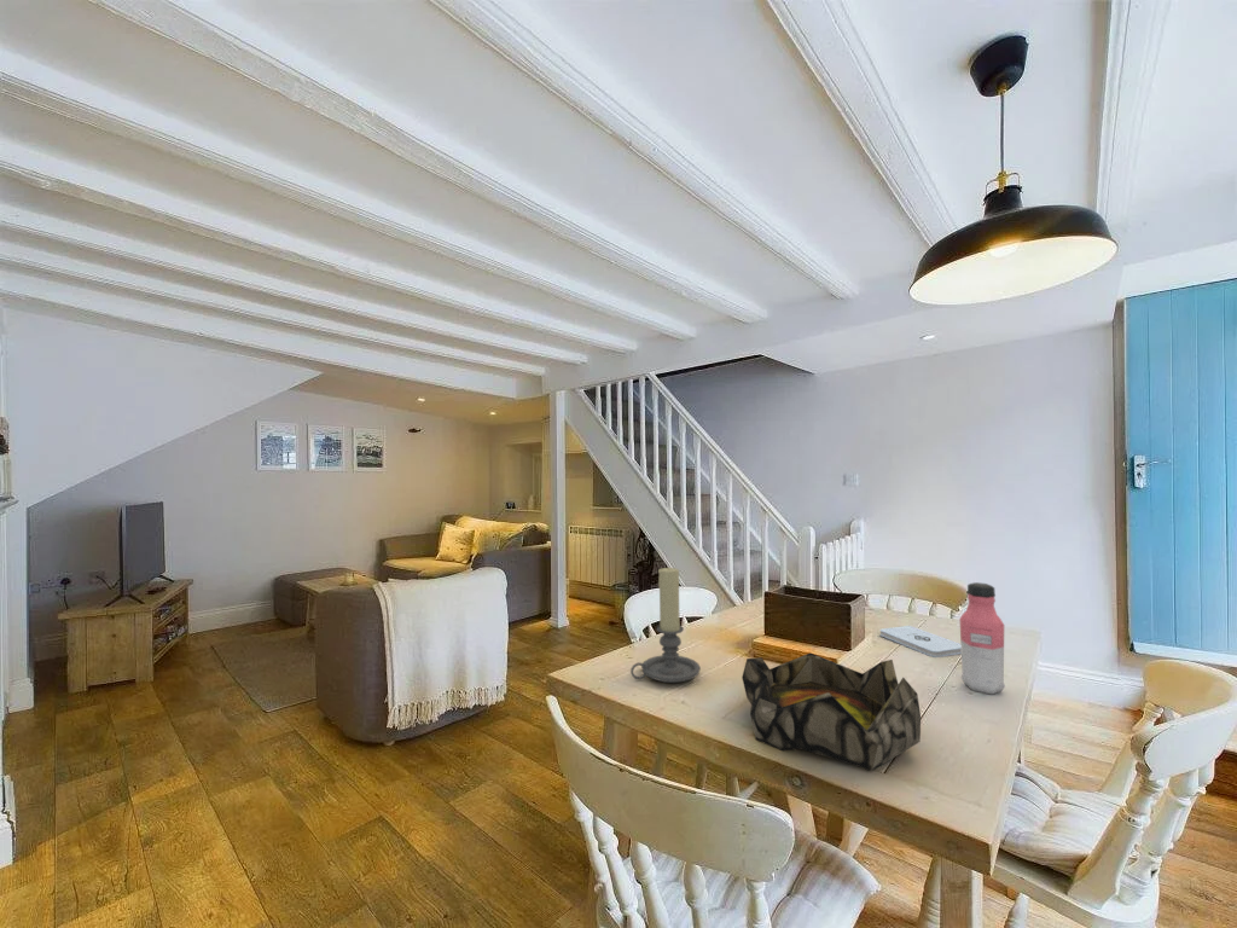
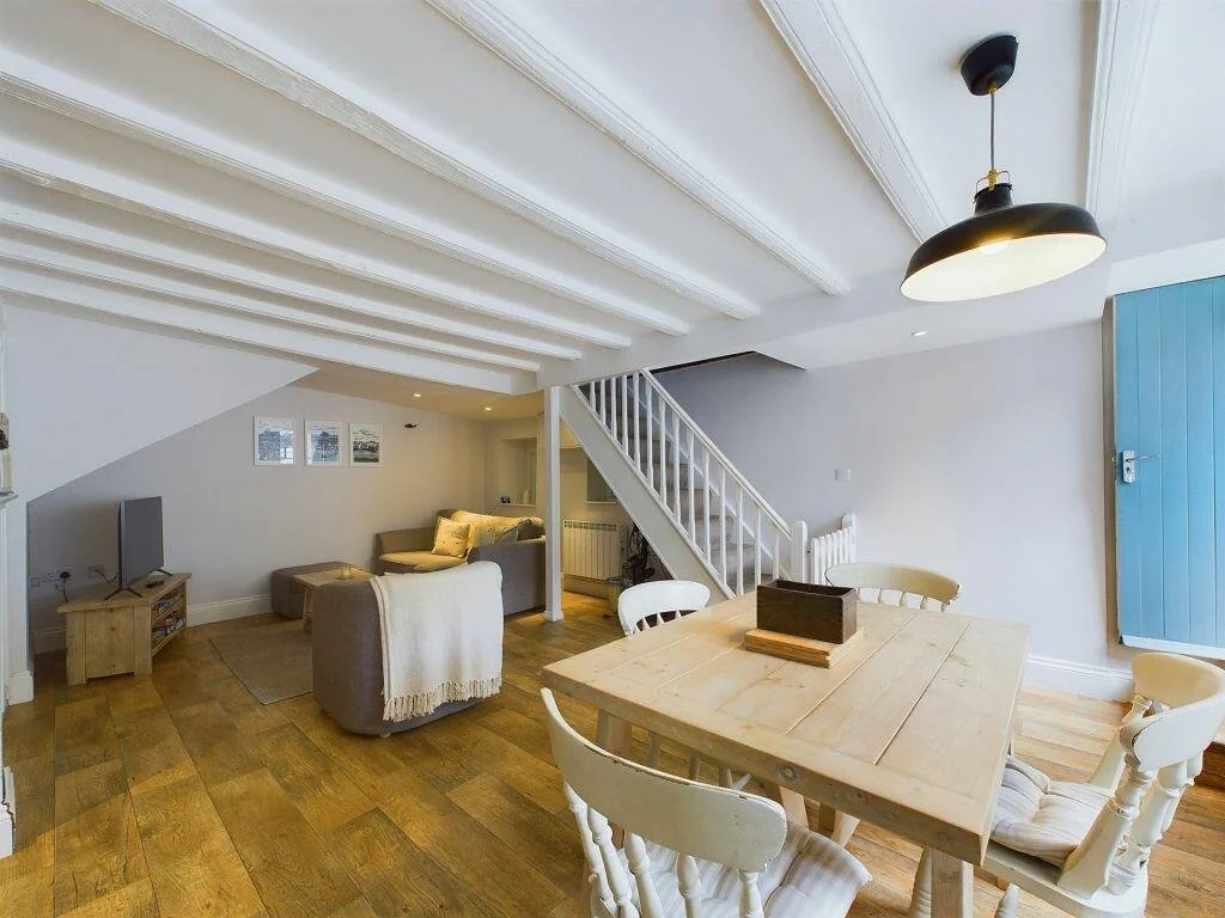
- candle holder (663, 621)
- notepad (921, 639)
- water bottle (981, 636)
- decorative bowl (824, 692)
